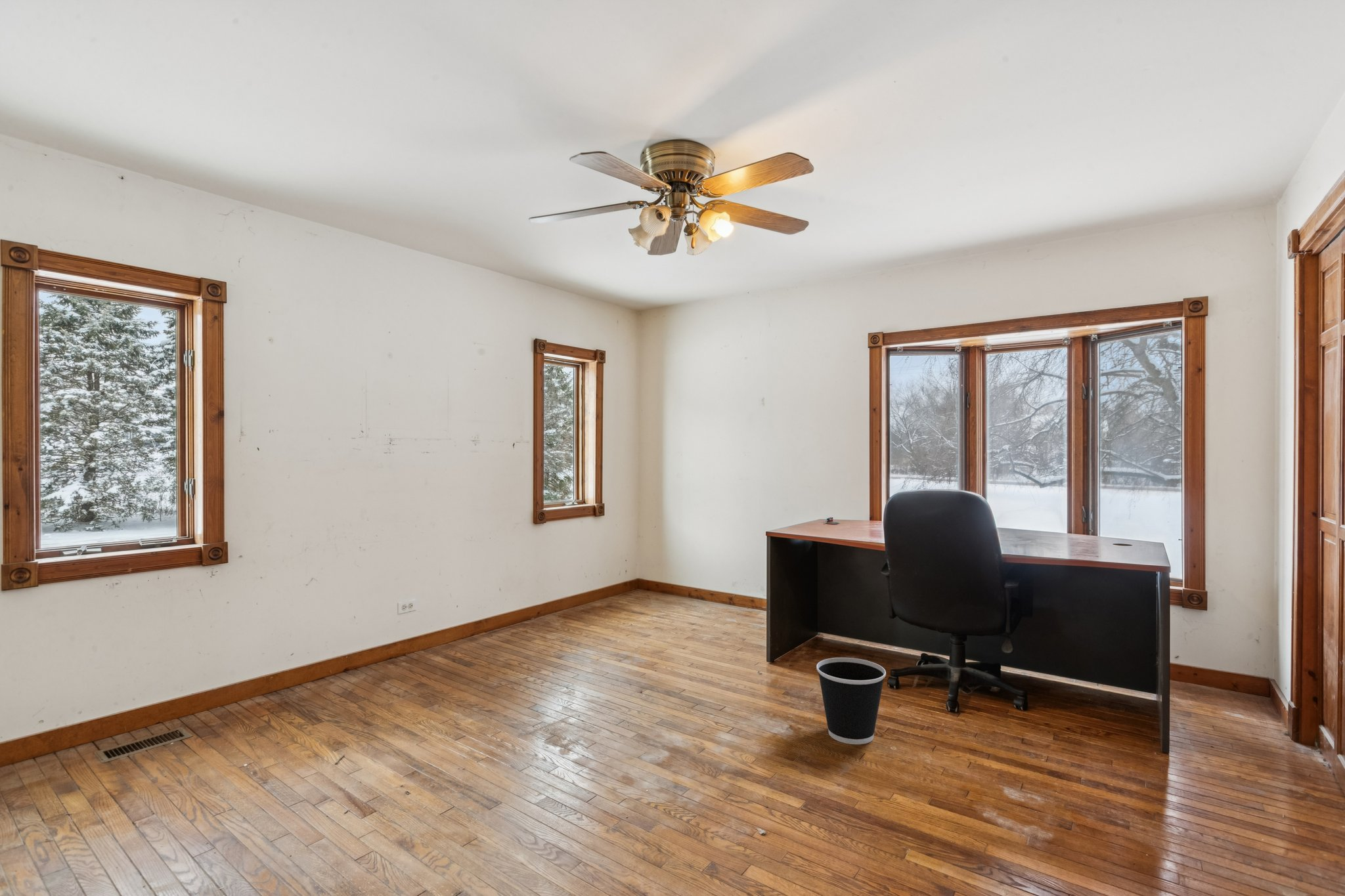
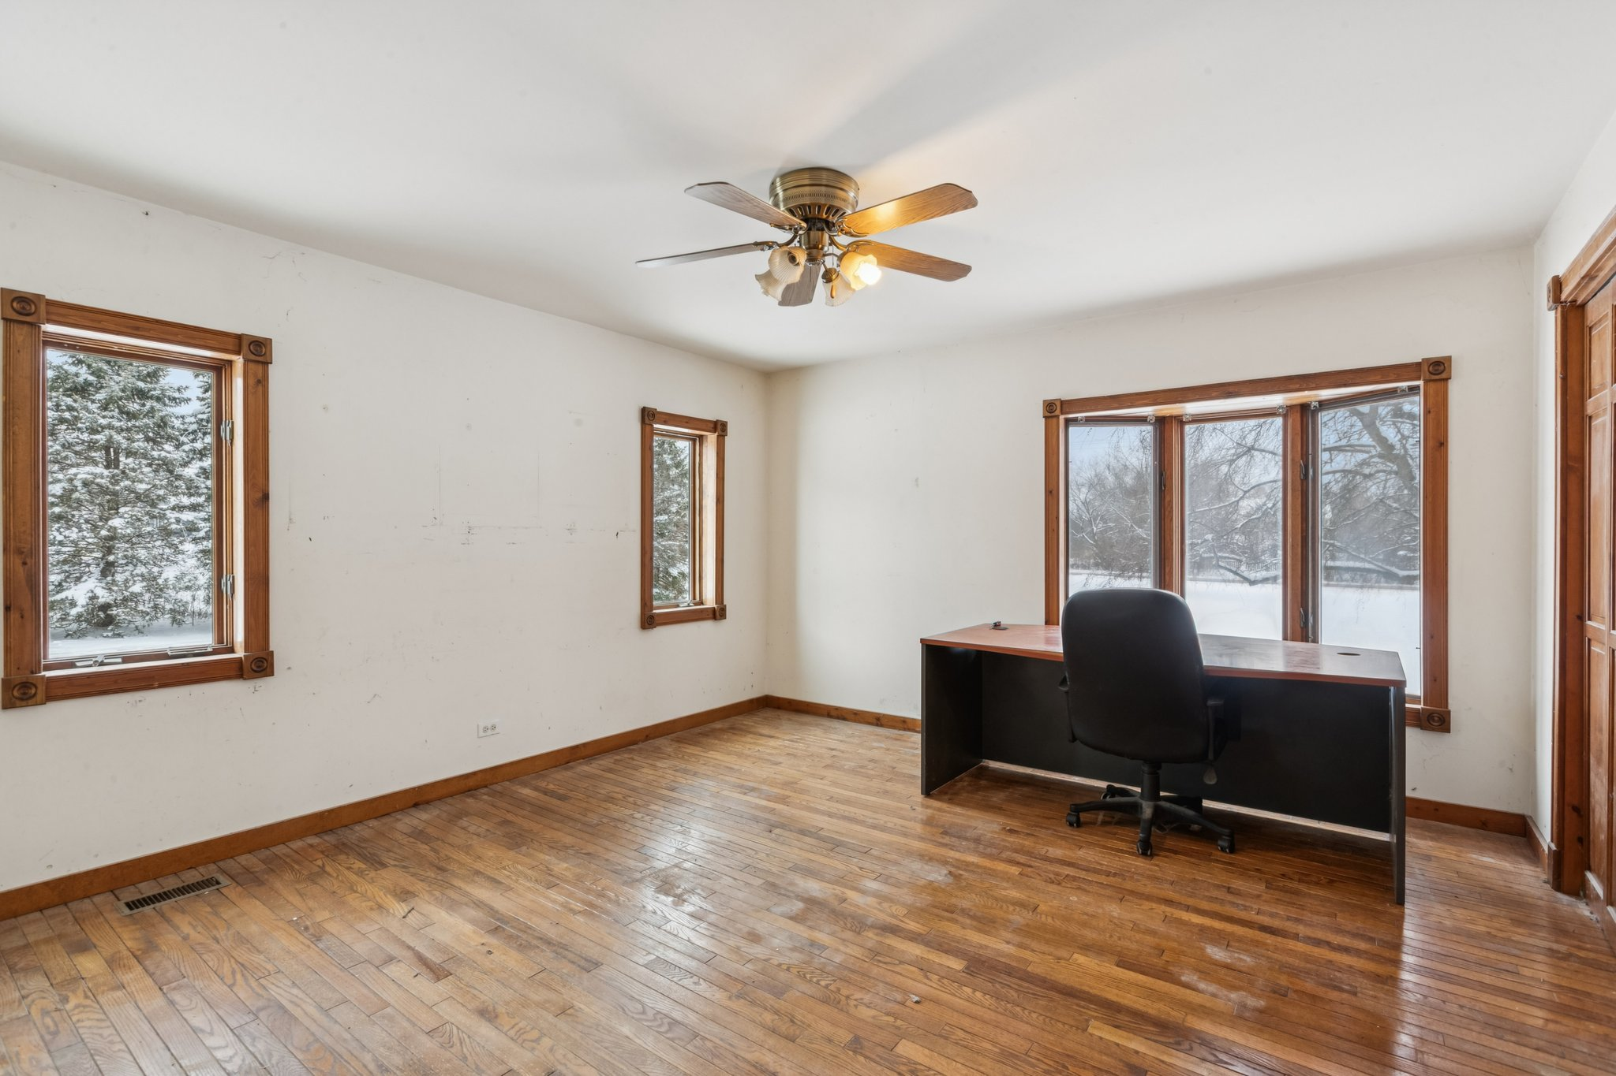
- wastebasket (850, 701)
